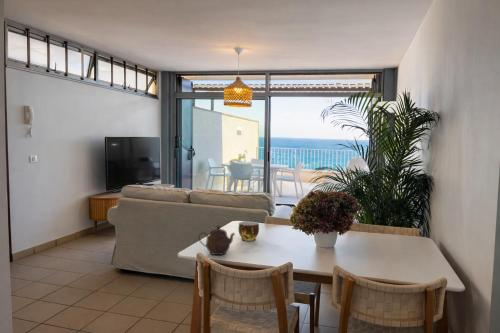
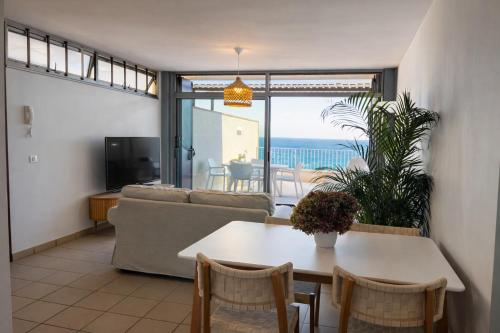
- teapot (216, 239)
- cup (249, 231)
